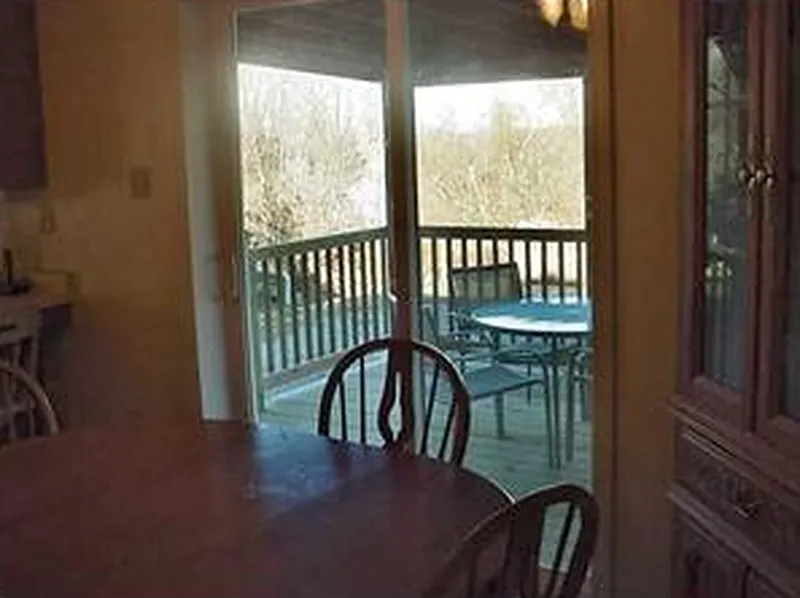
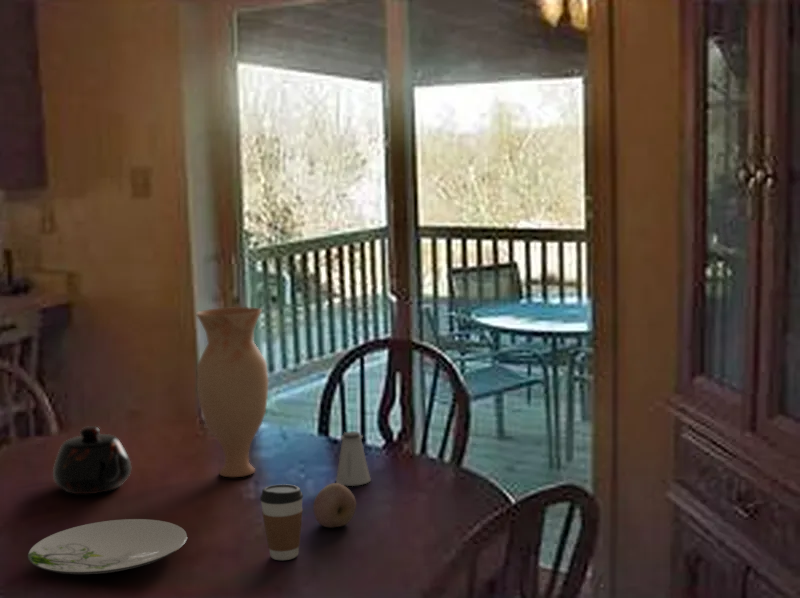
+ fruit (334, 504)
+ saltshaker (352, 457)
+ plate (109, 553)
+ coffee cup (282, 522)
+ teapot (93, 458)
+ vase (233, 393)
